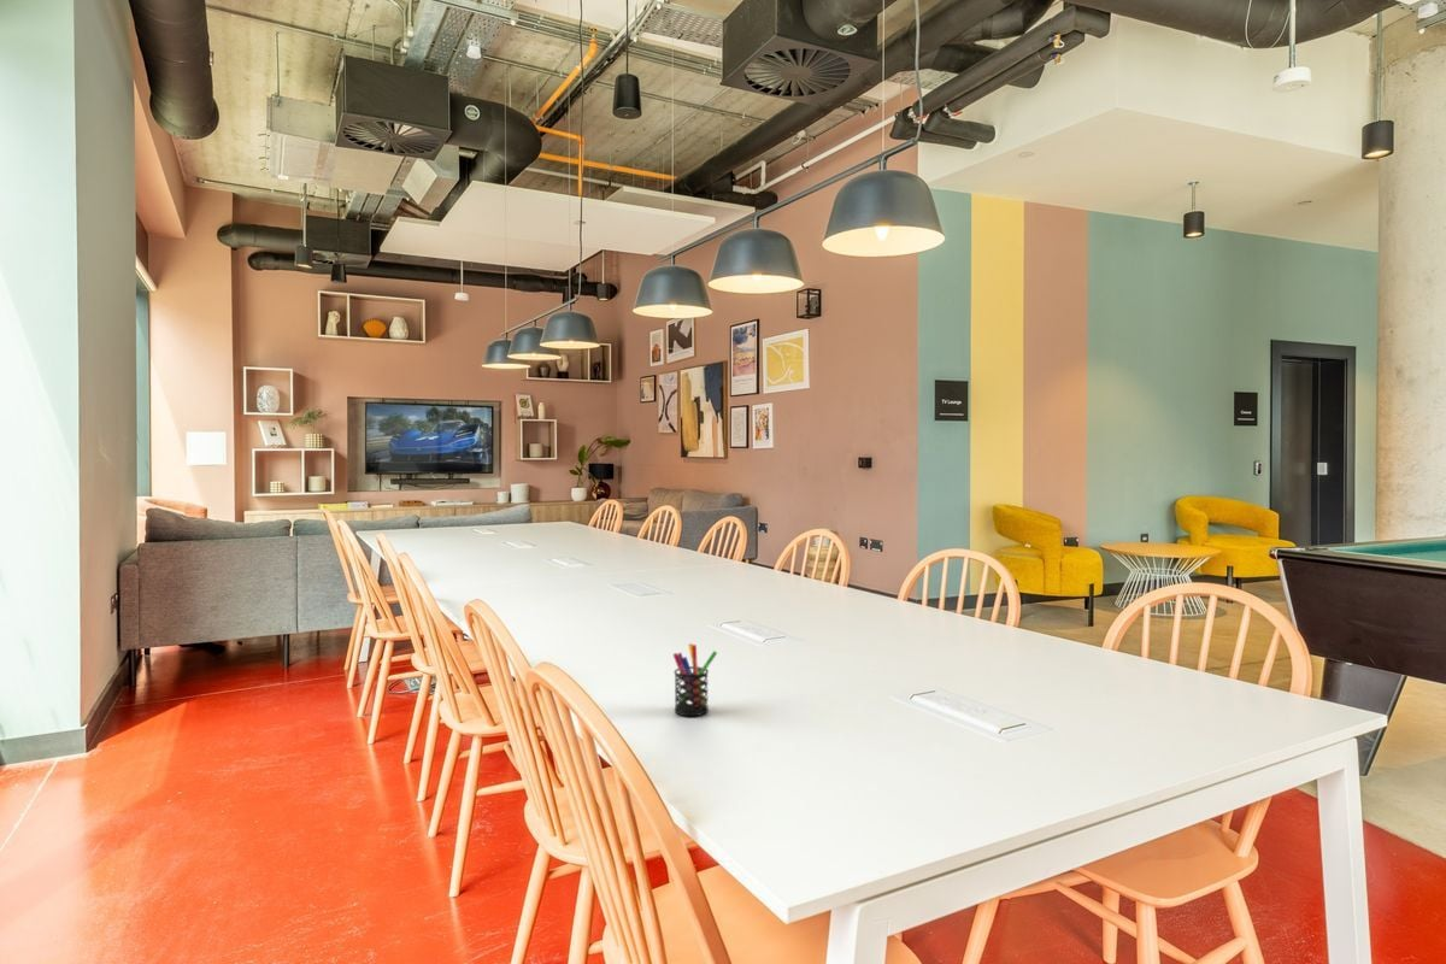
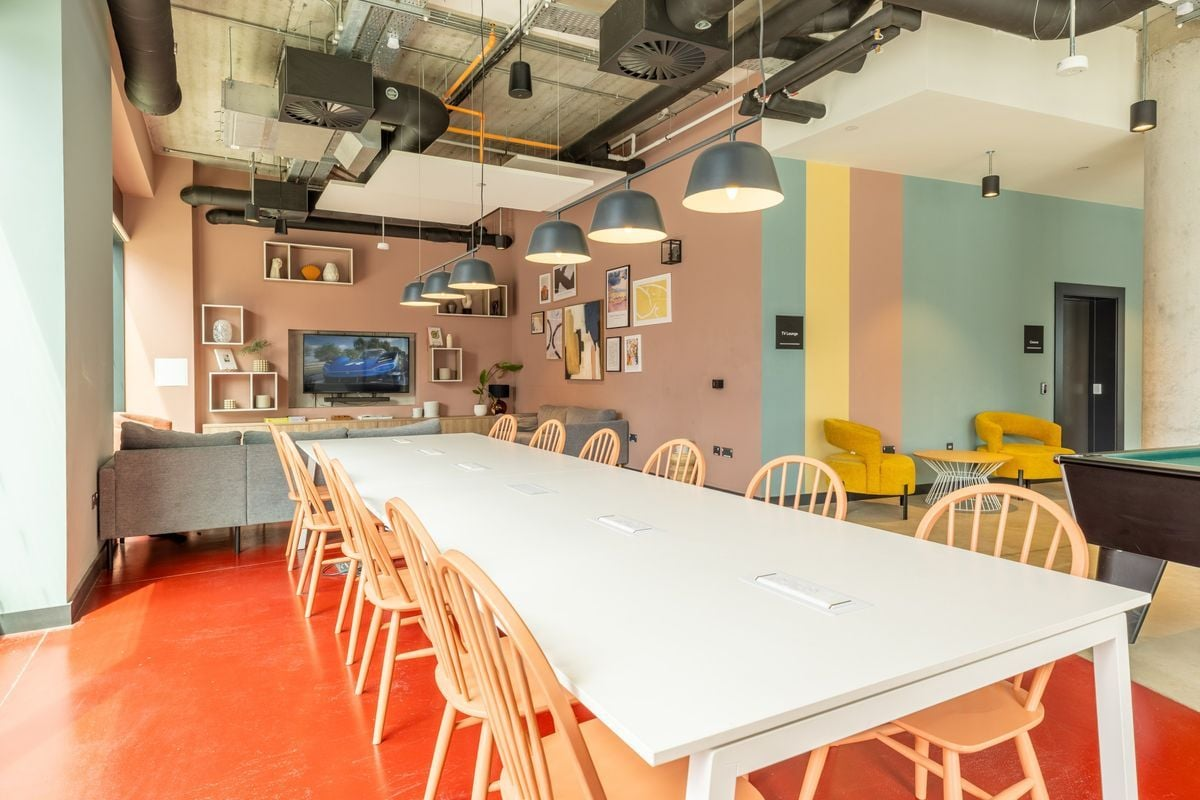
- pen holder (695, 676)
